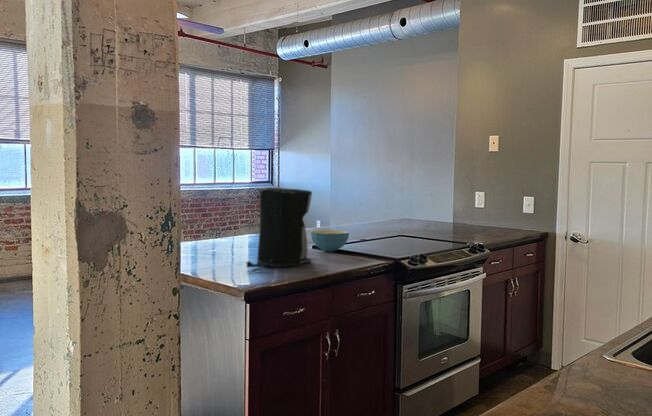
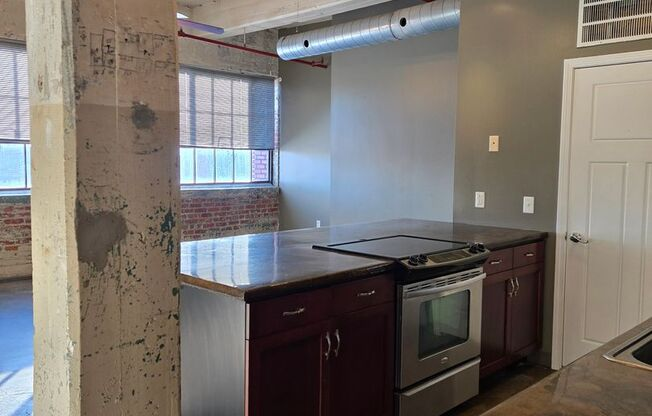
- cereal bowl (329, 241)
- coffee maker (275, 225)
